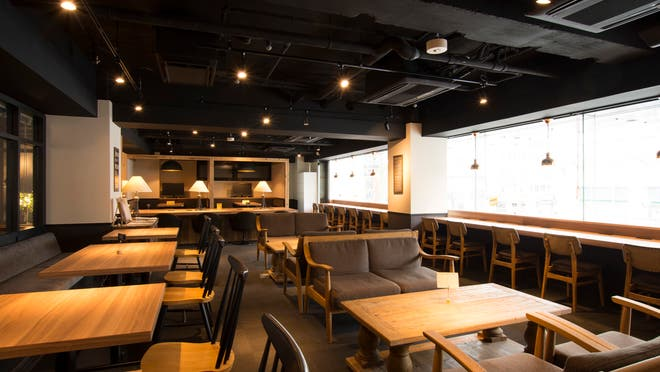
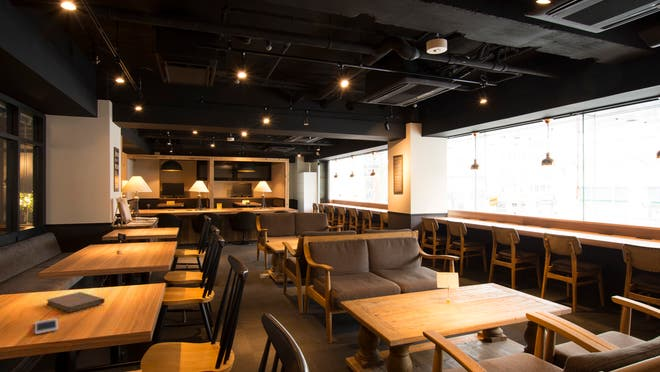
+ cell phone (46, 325)
+ notebook (75, 301)
